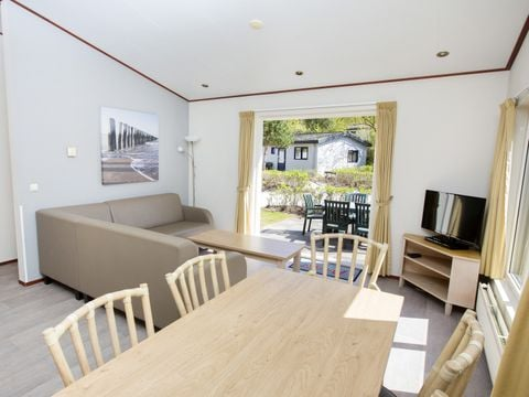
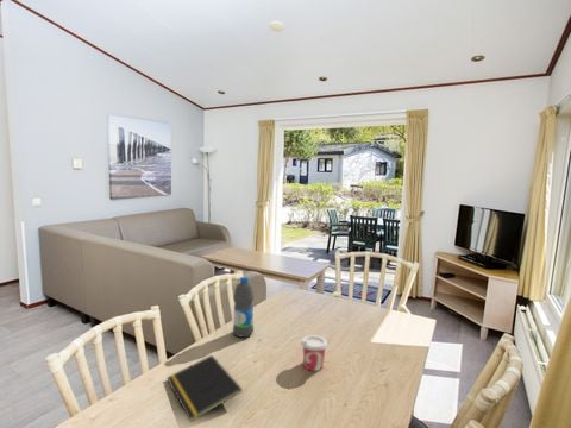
+ cup (313, 353)
+ notepad (202, 384)
+ water bottle (243, 306)
